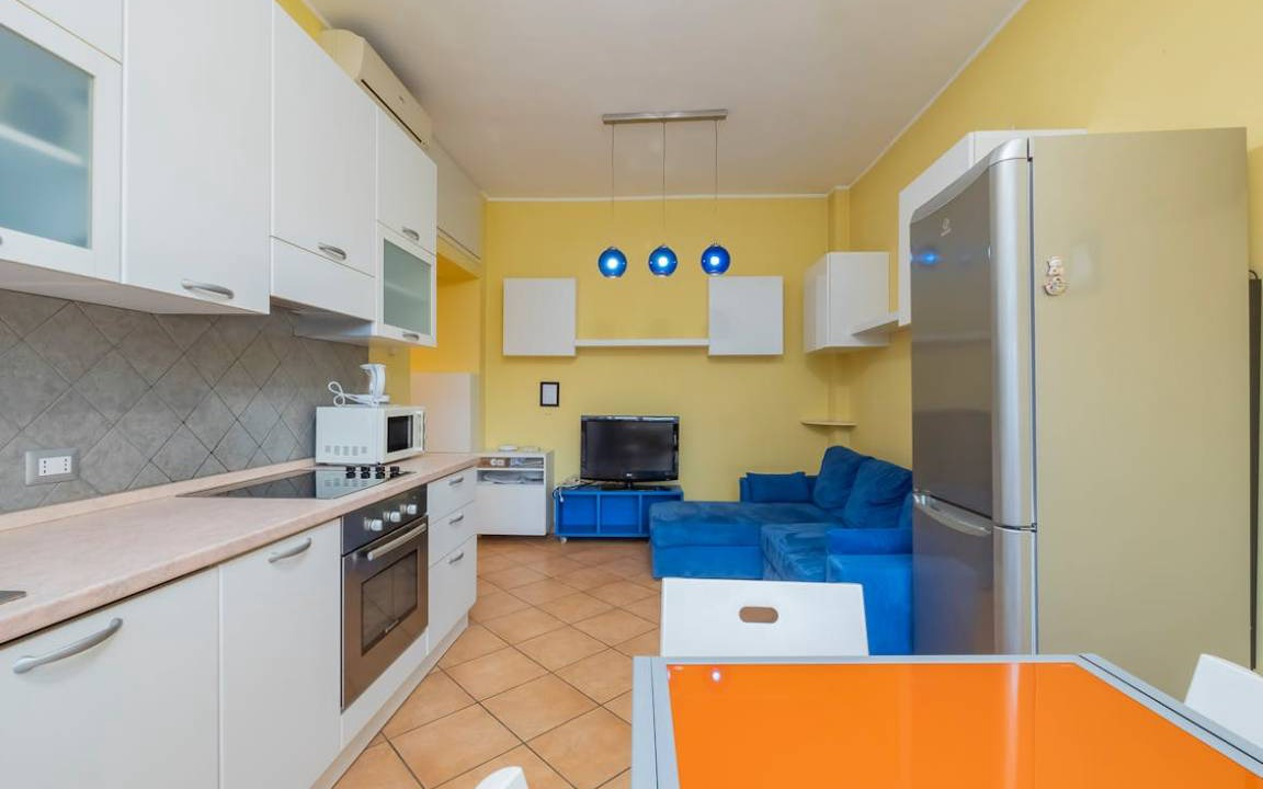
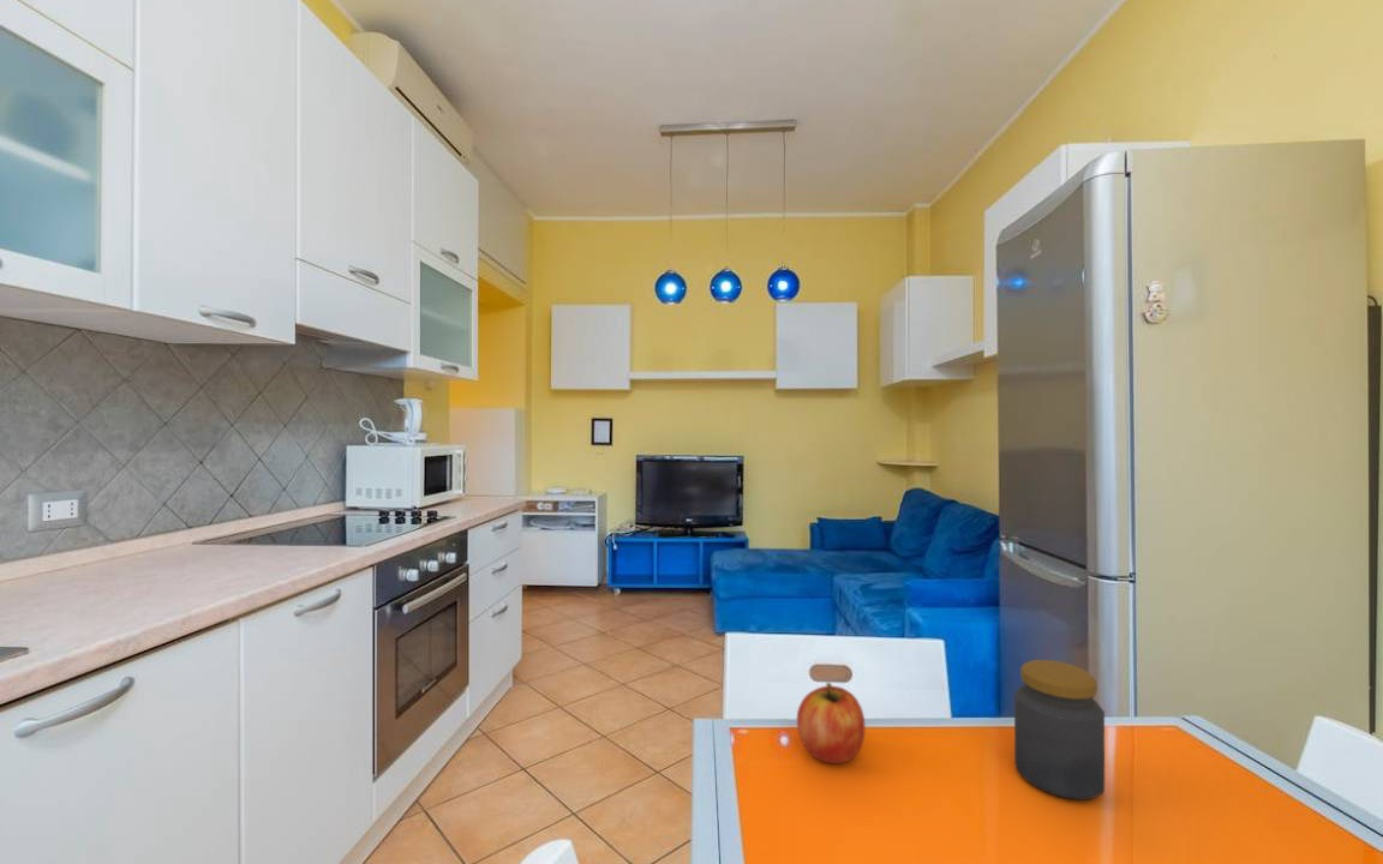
+ fruit (831, 719)
+ jar (1058, 724)
